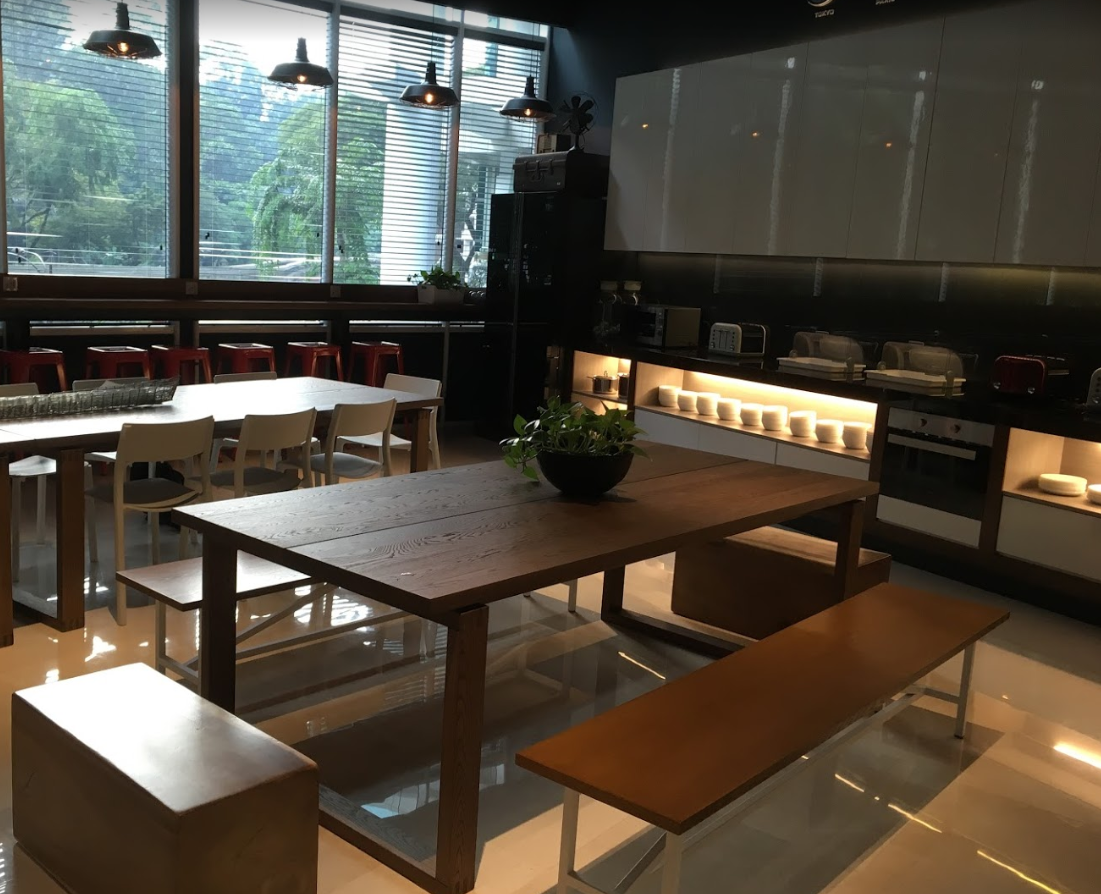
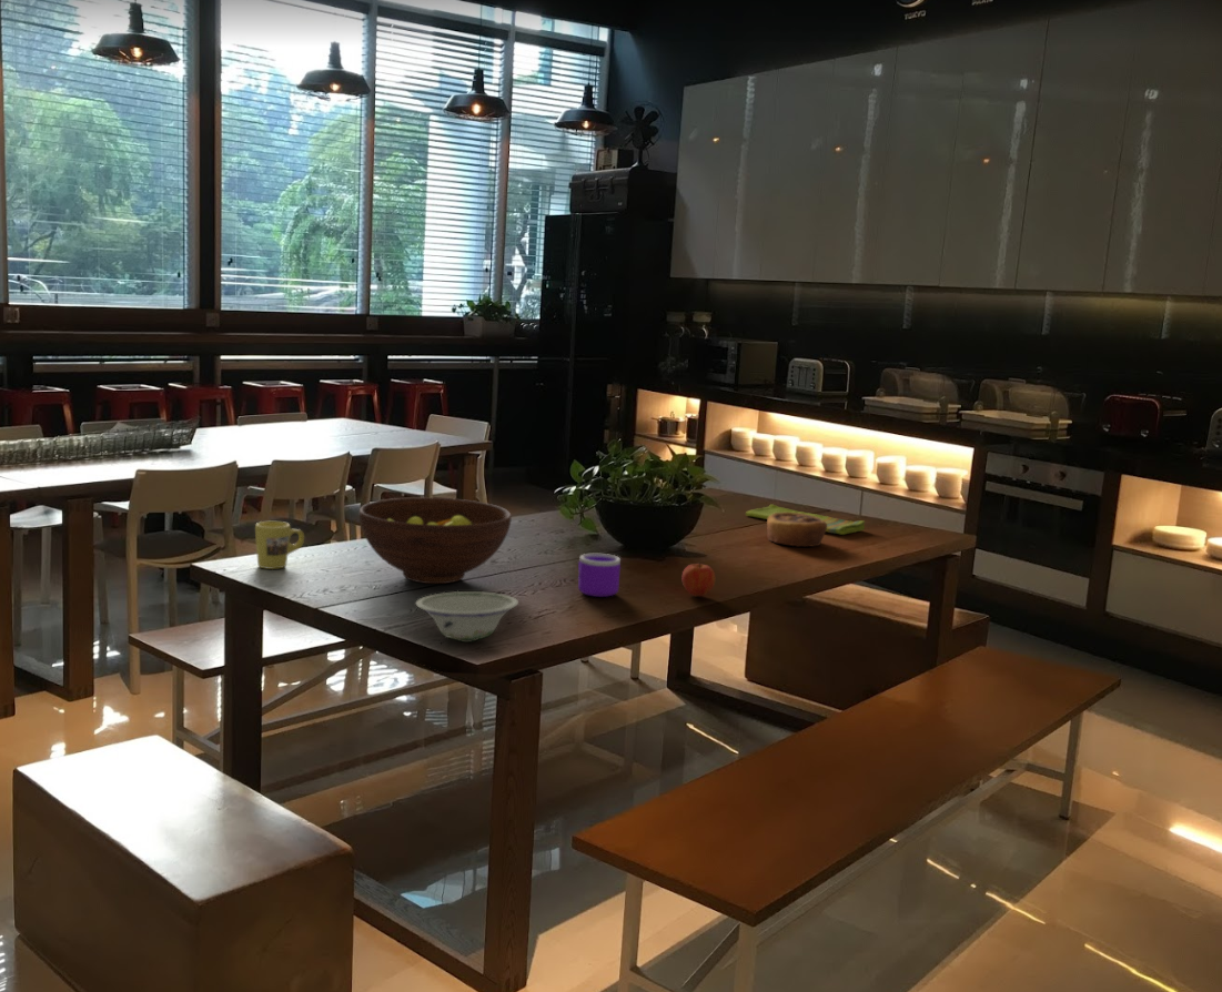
+ mug (595, 574)
+ pastry (796, 528)
+ mug (280, 544)
+ dish towel (805, 514)
+ bowl (466, 619)
+ fruit bowl (434, 544)
+ apple (698, 578)
